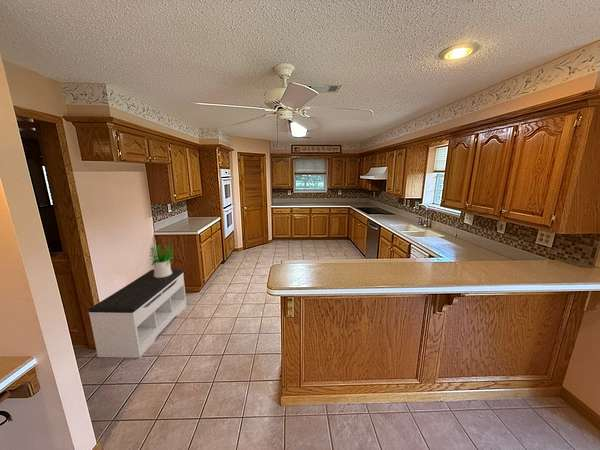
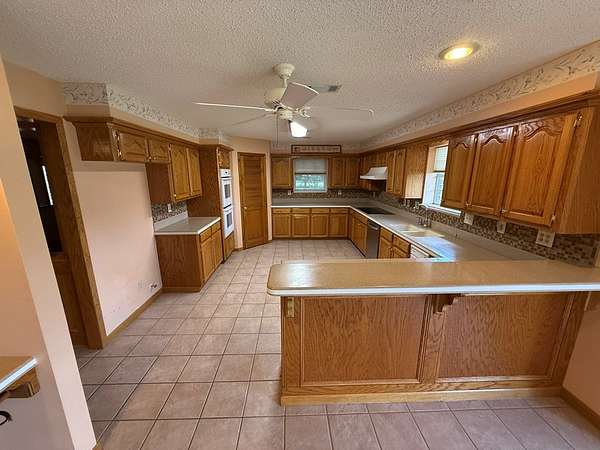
- bench (146, 306)
- potted plant (162, 259)
